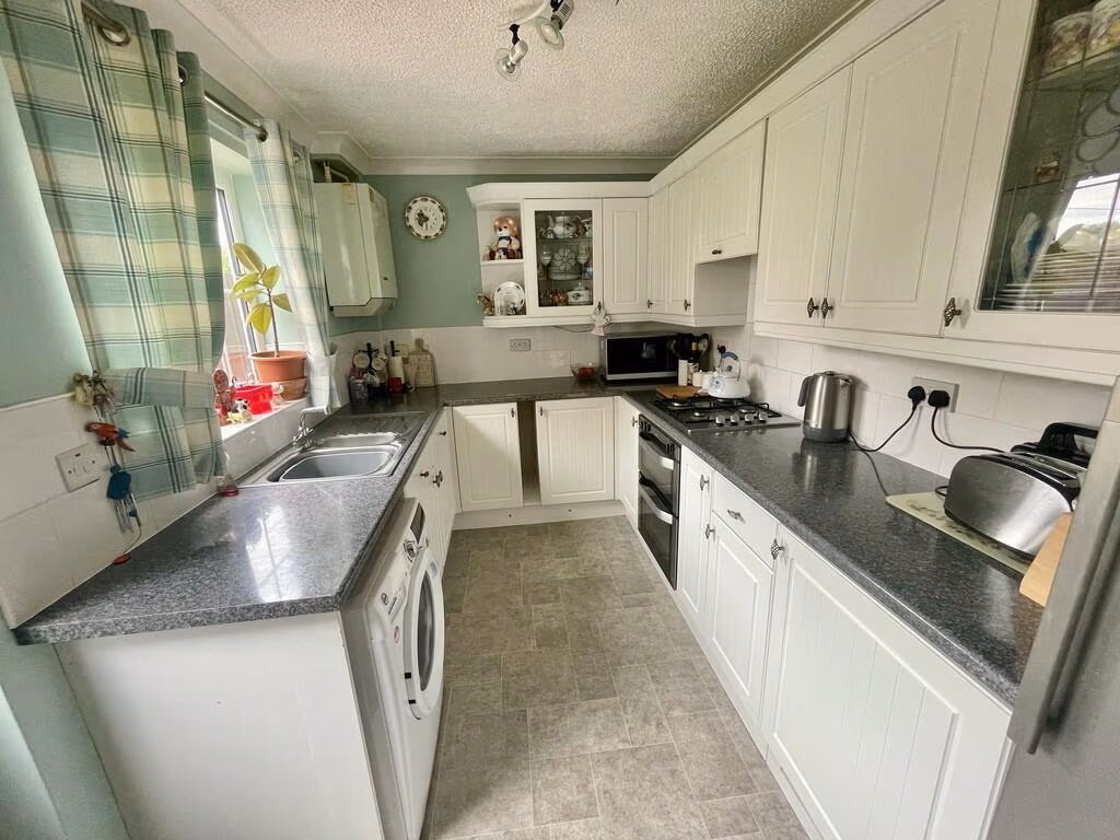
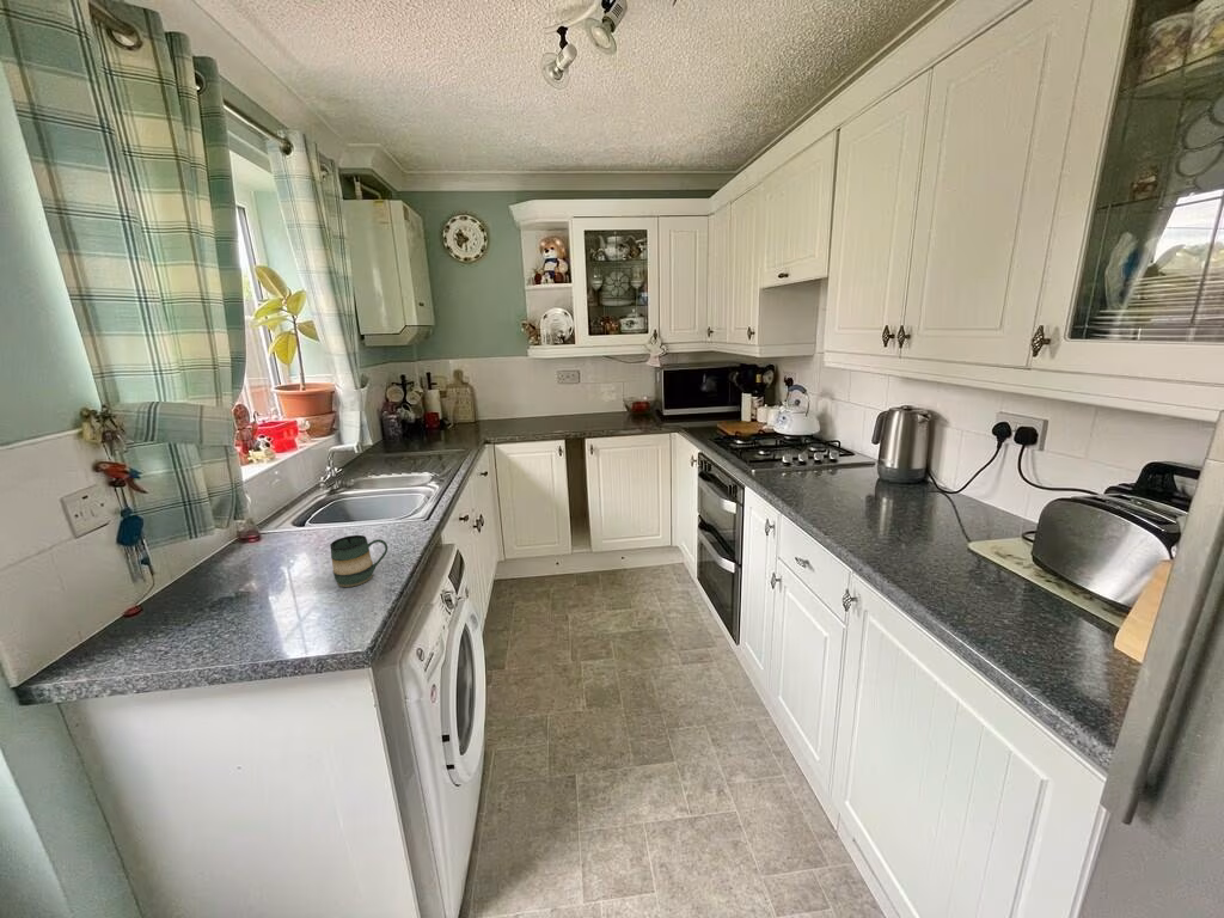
+ mug (360, 558)
